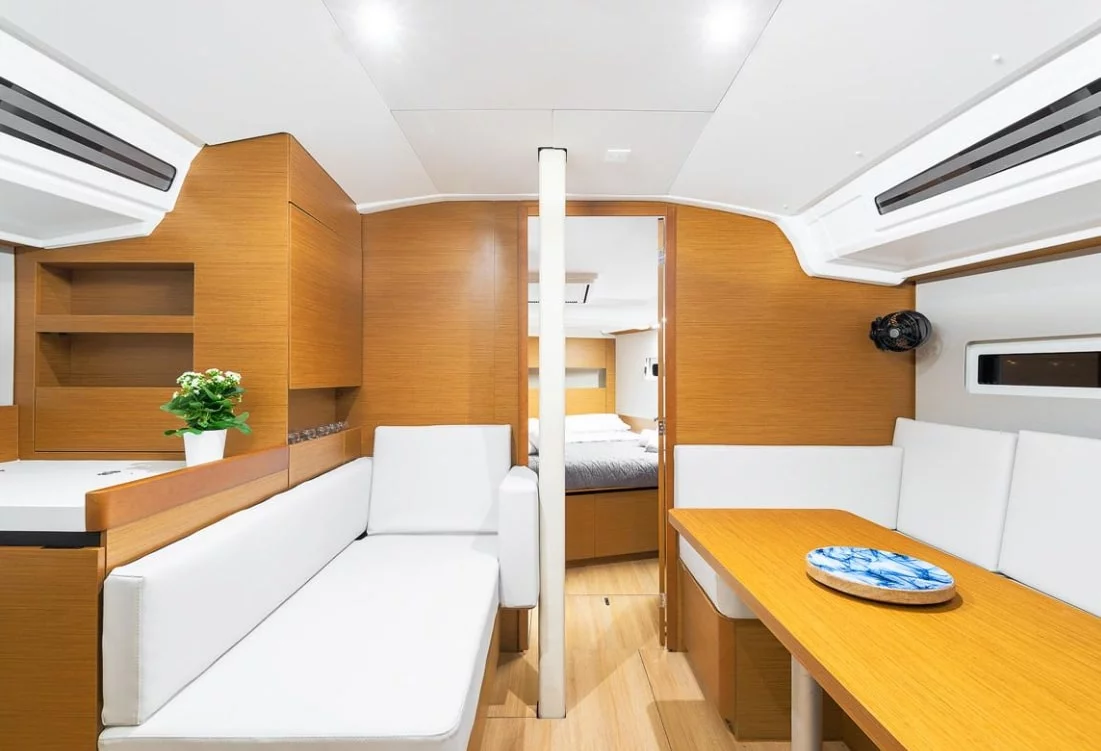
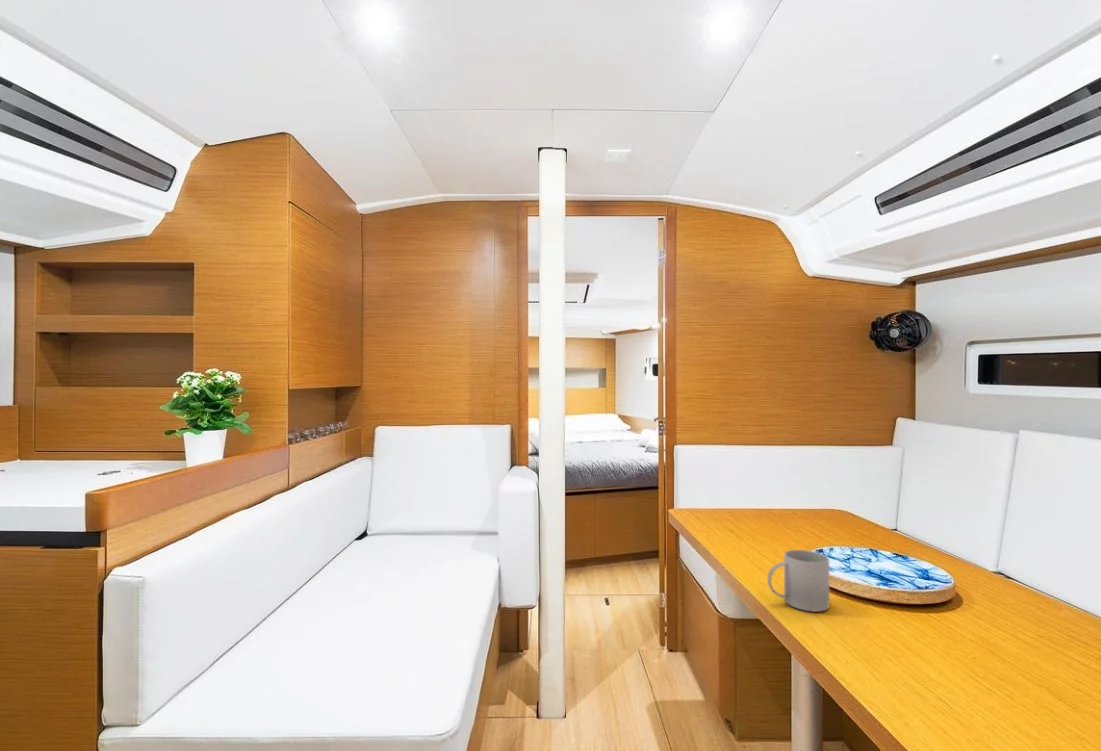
+ mug (797, 579)
